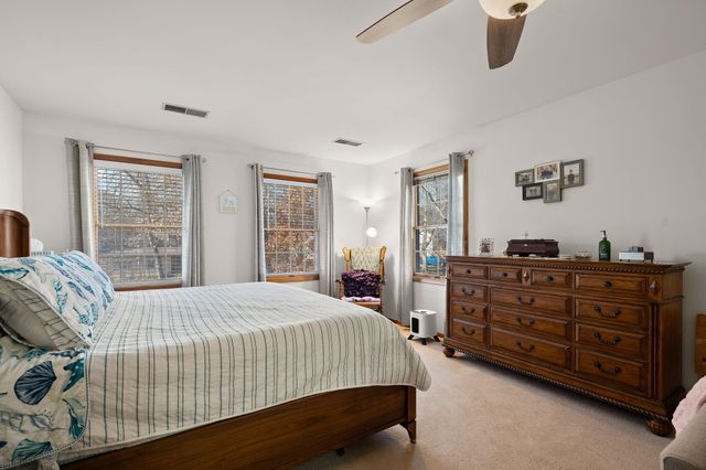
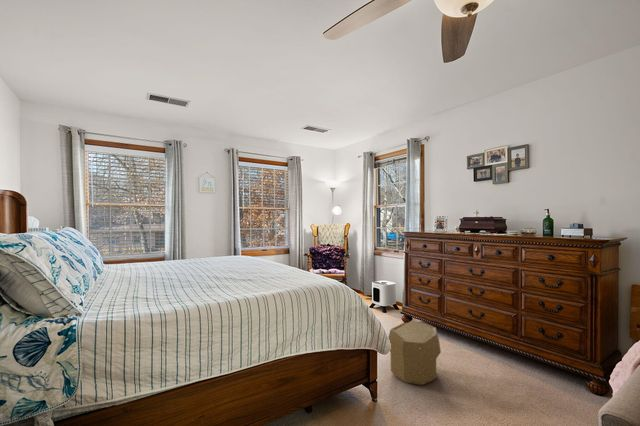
+ pouf (413, 347)
